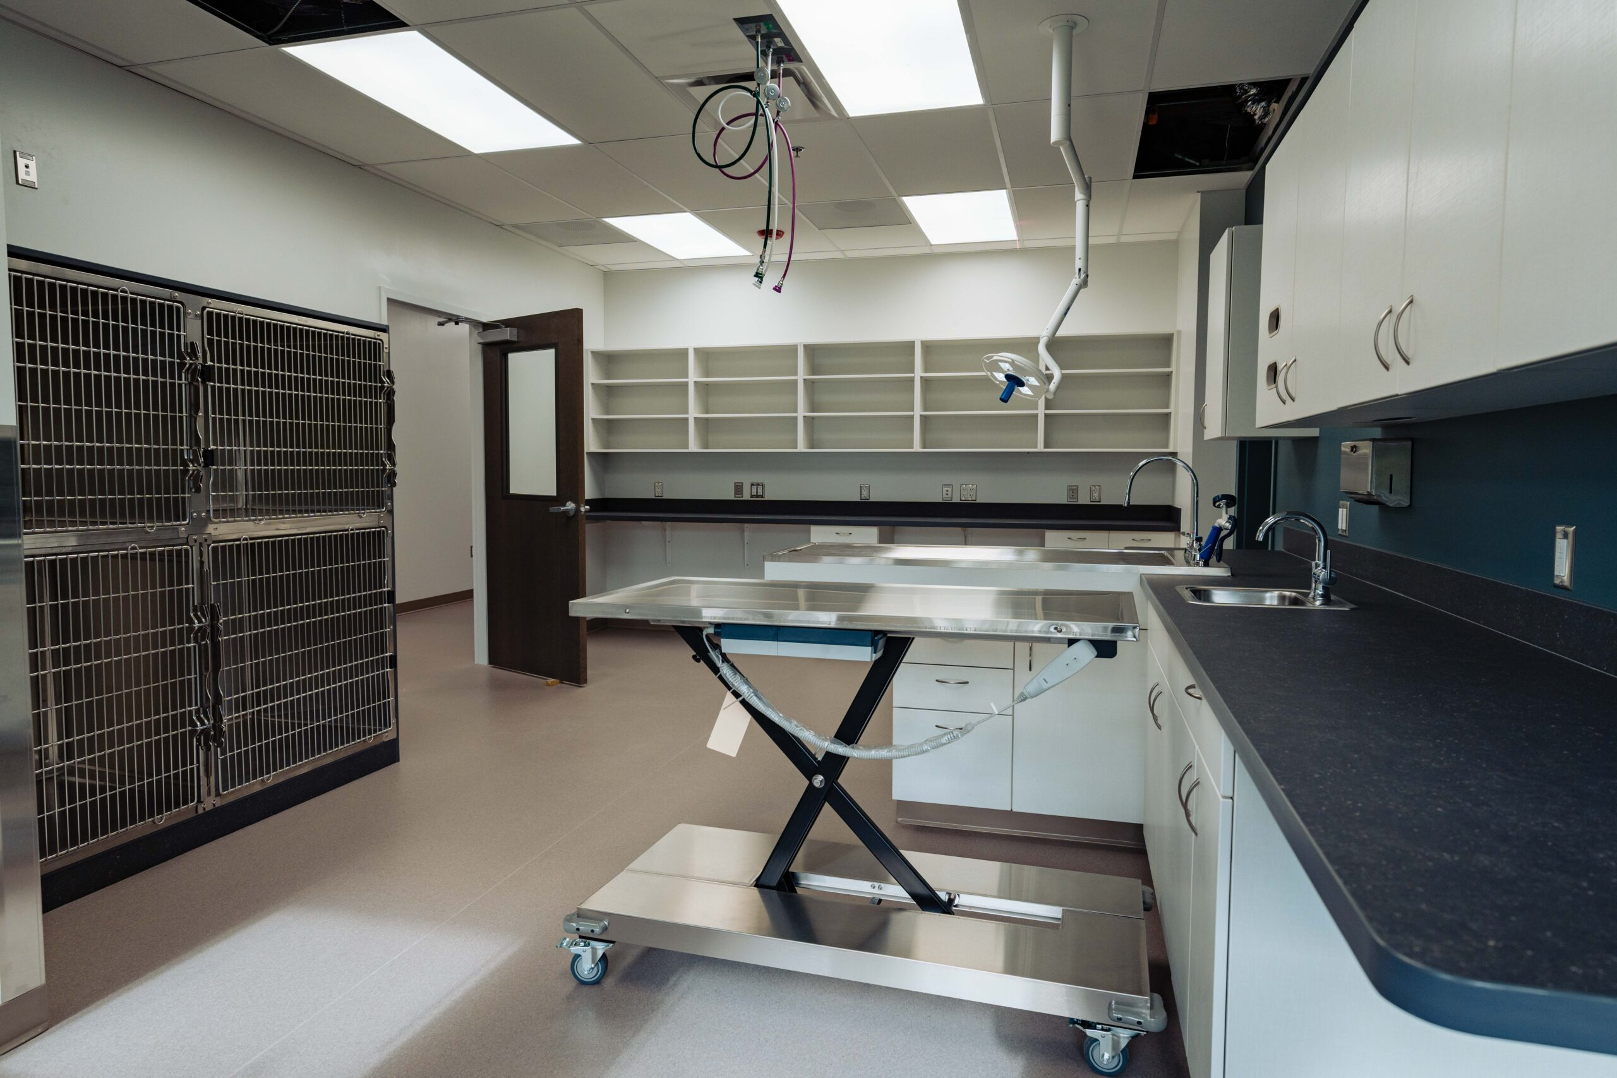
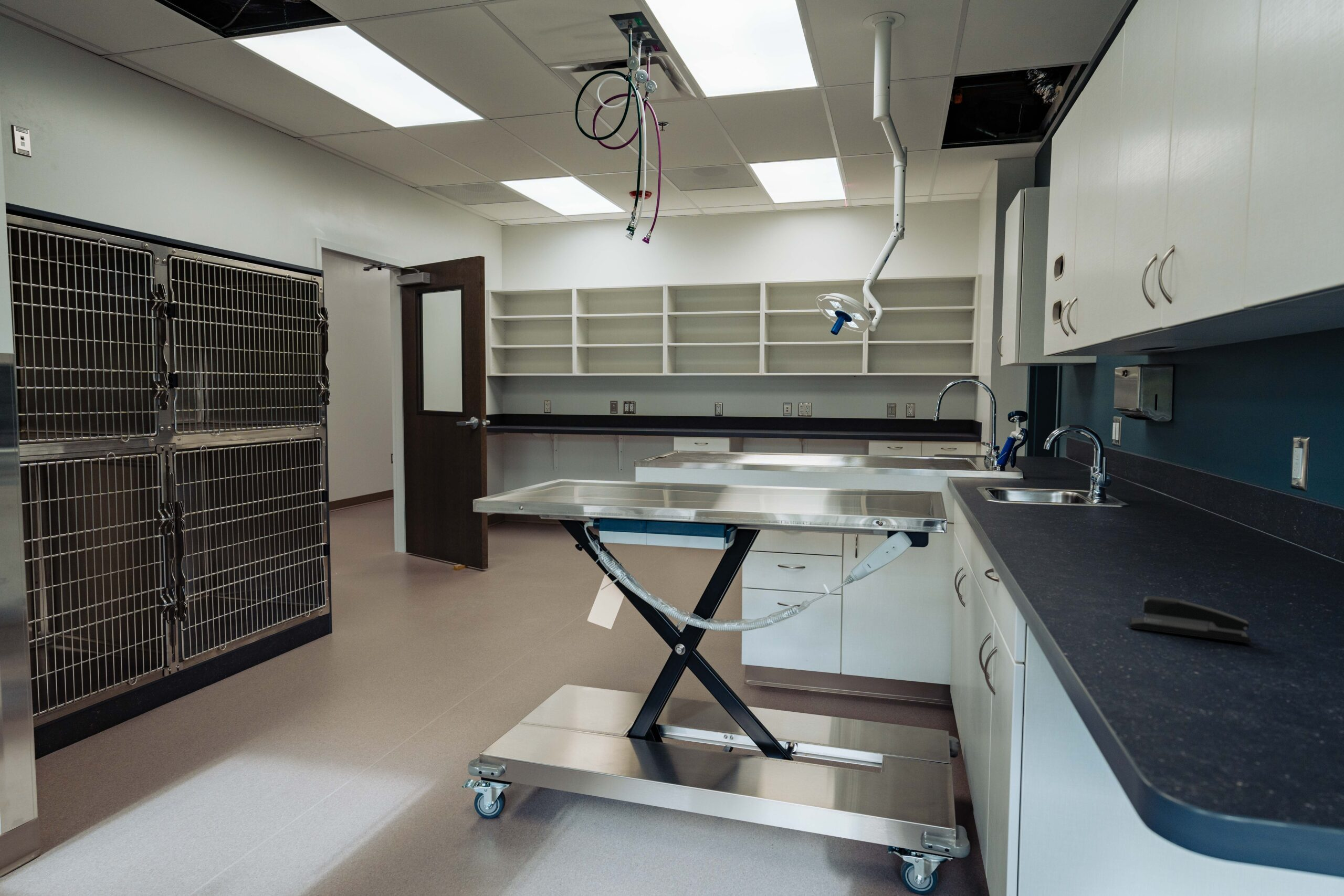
+ stapler (1188, 617)
